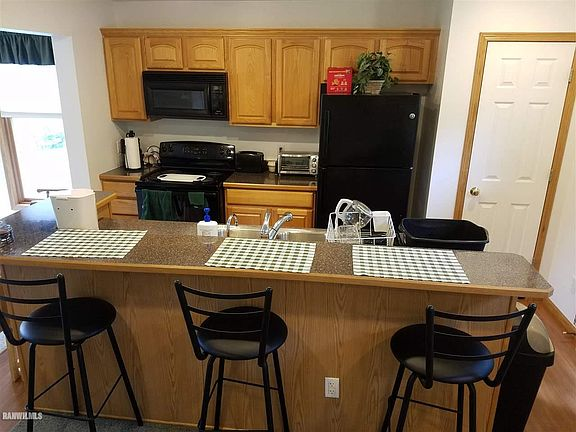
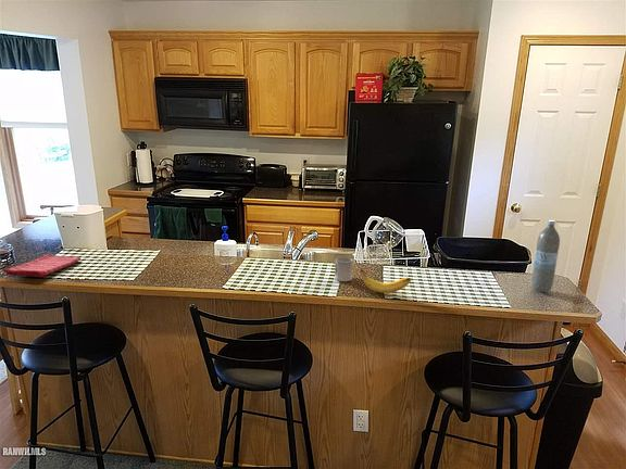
+ cup (343, 267)
+ banana (385, 282)
+ dish towel (45, 265)
+ water bottle (546, 256)
